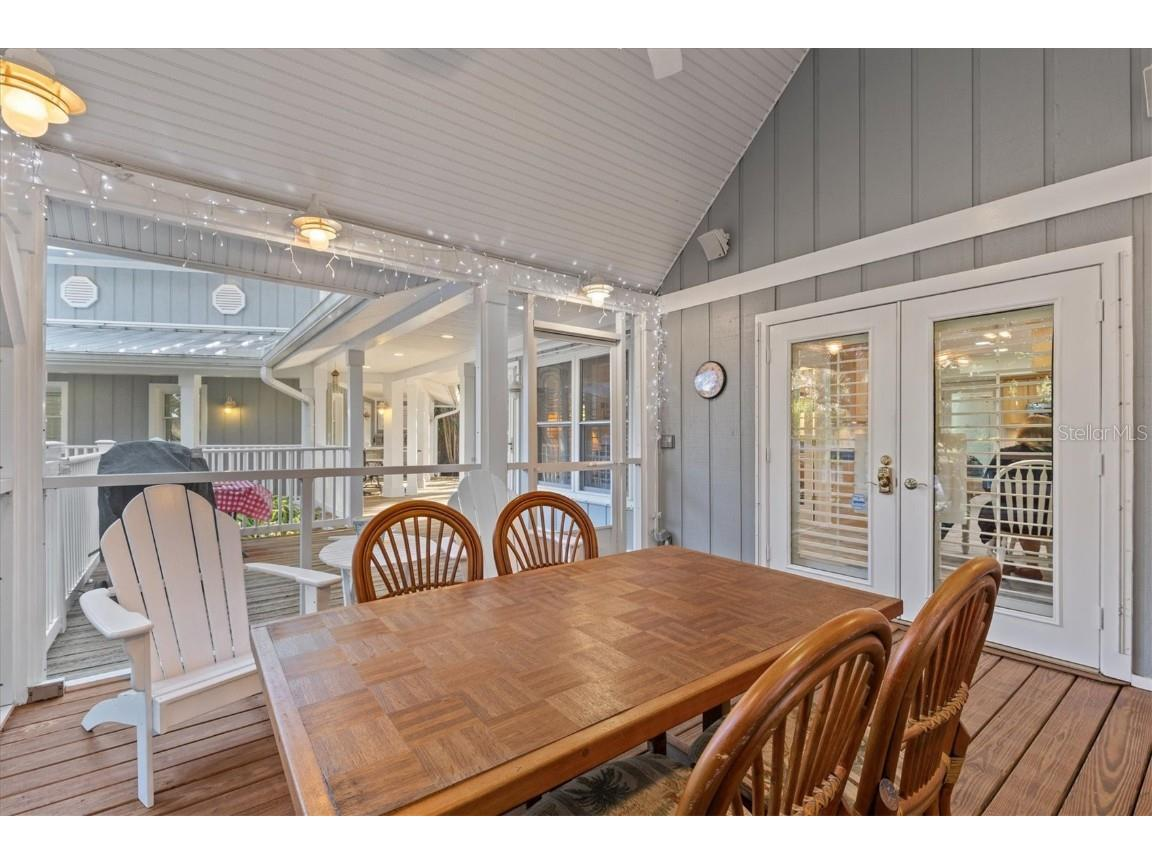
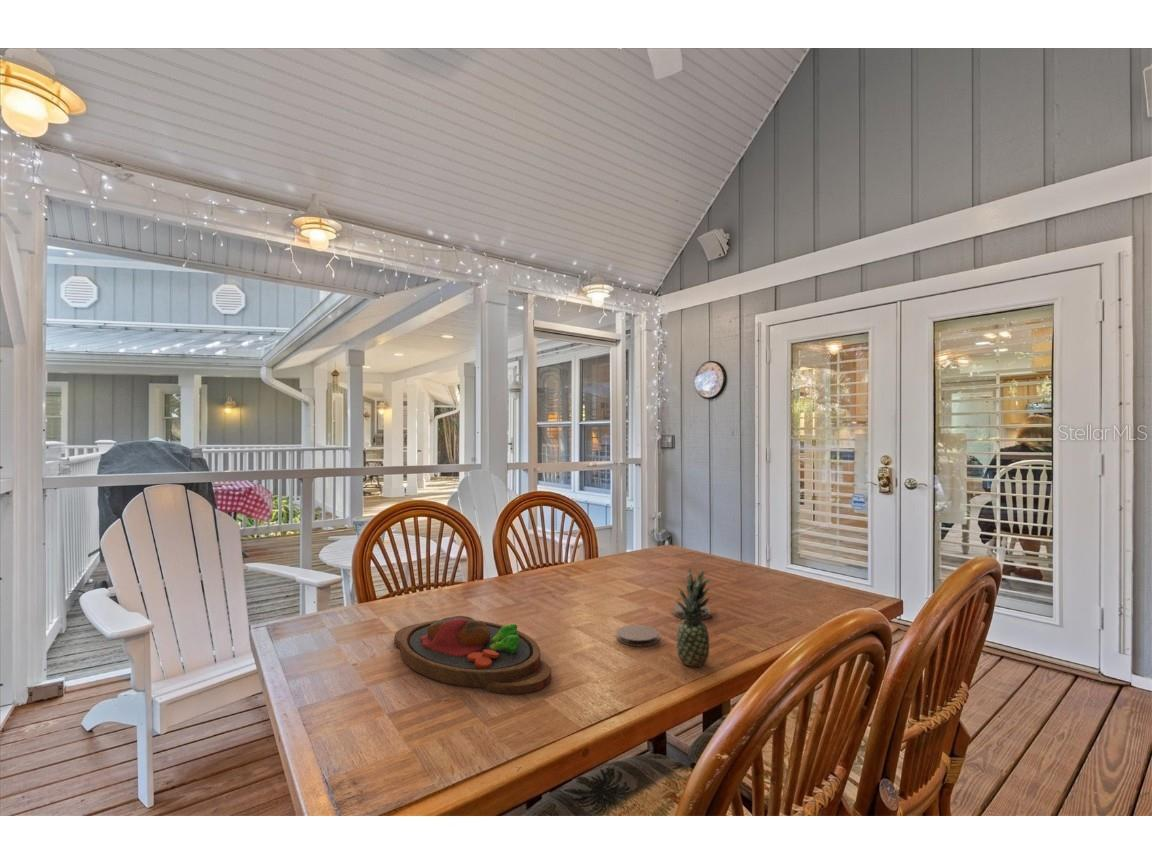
+ fruit (694, 615)
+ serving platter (468, 638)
+ coaster (637, 635)
+ coaster (684, 612)
